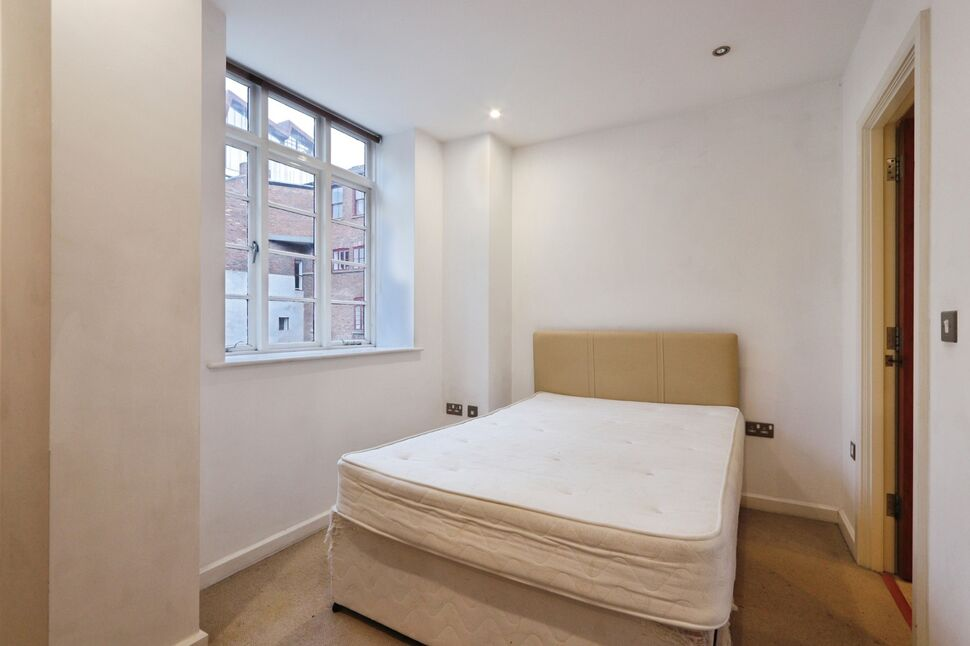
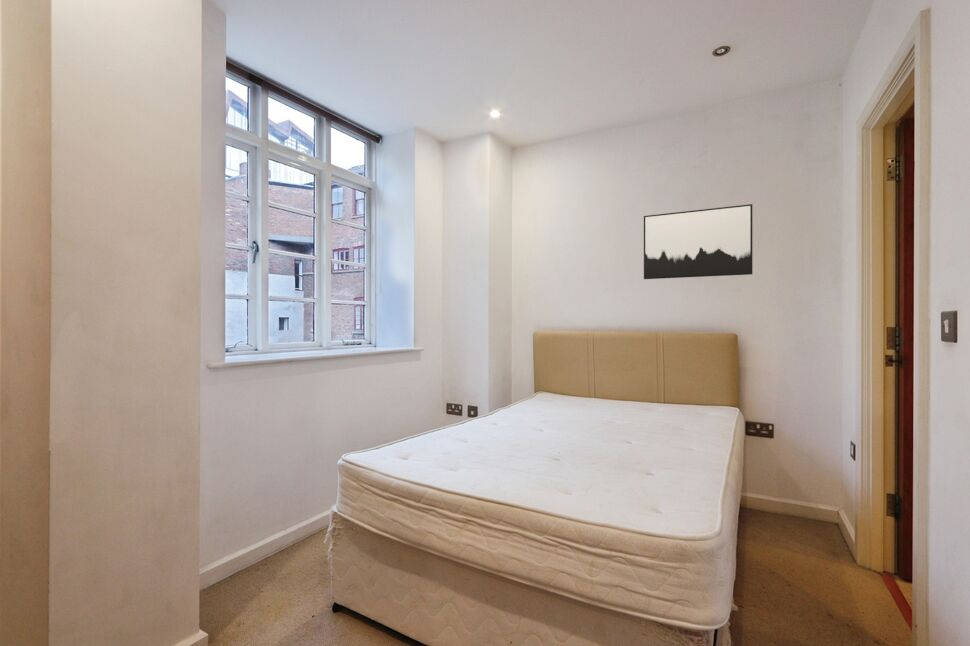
+ wall art (695, 243)
